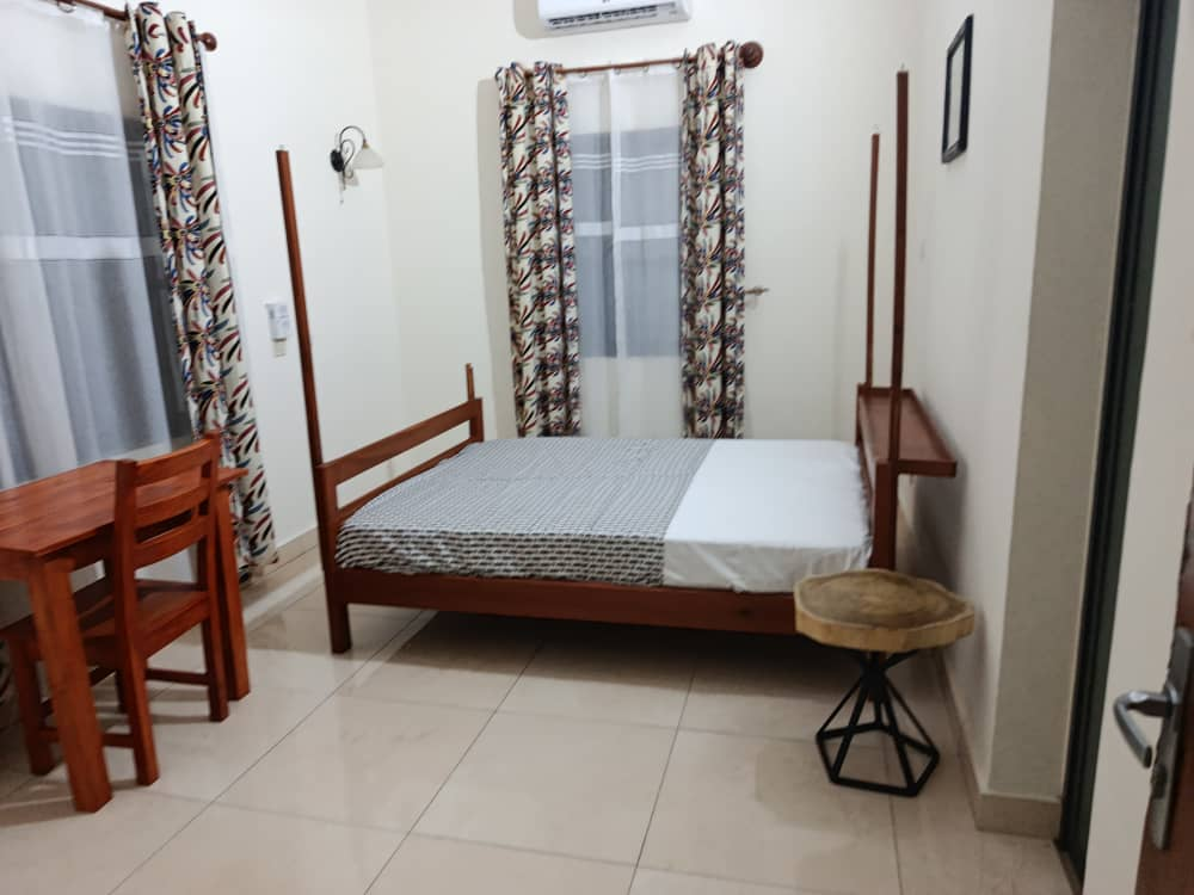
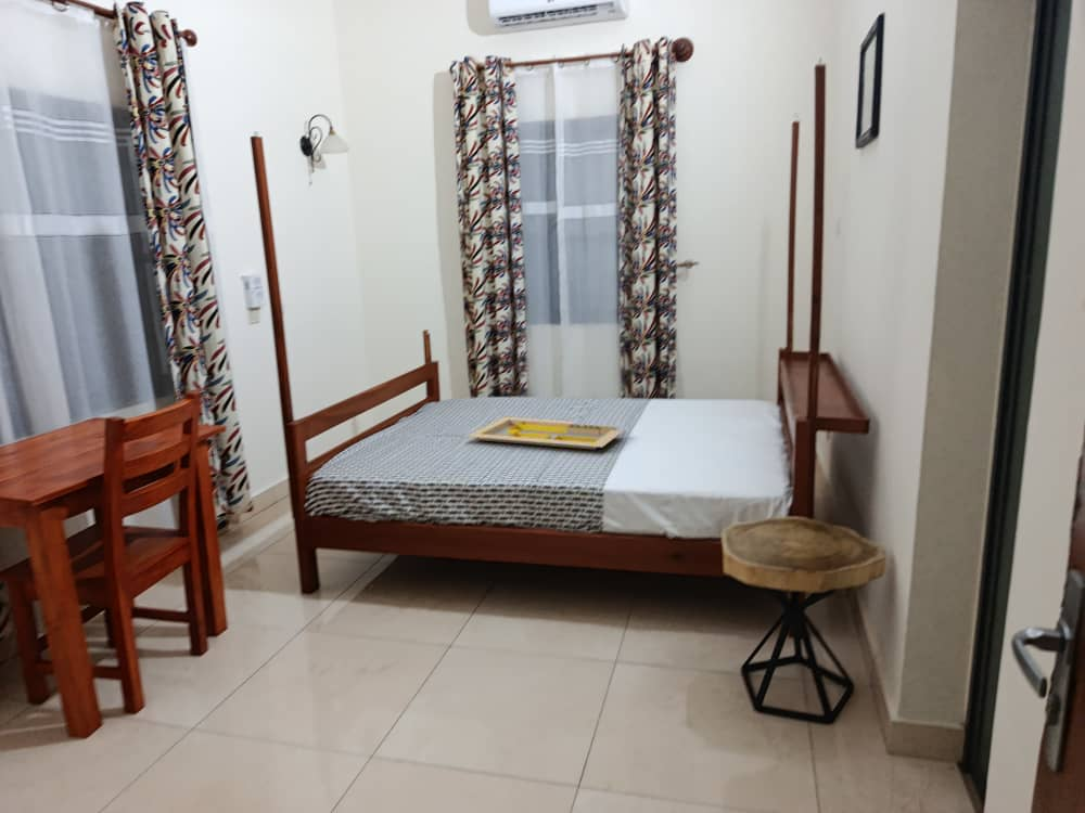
+ serving tray (549, 434)
